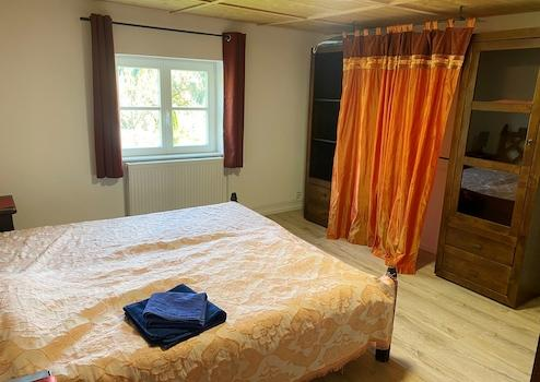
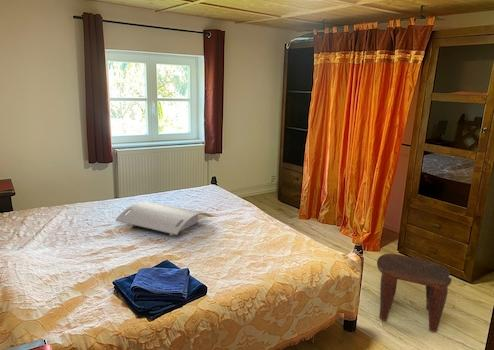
+ serving tray (165, 216)
+ stool (412, 282)
